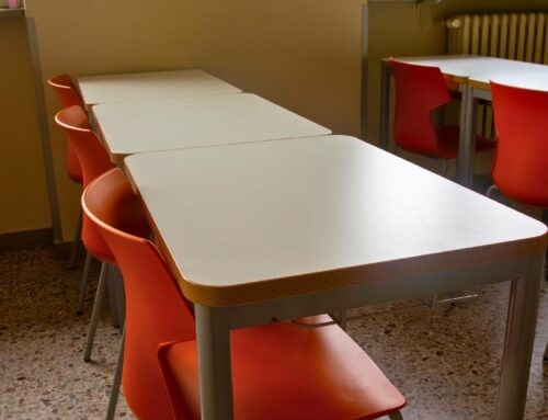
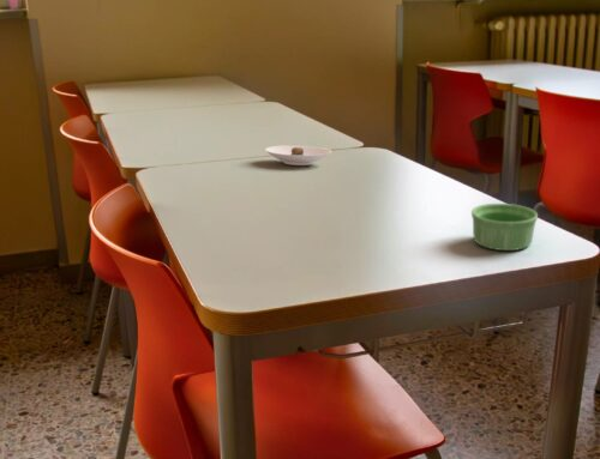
+ ramekin (503, 227)
+ saucer (298, 155)
